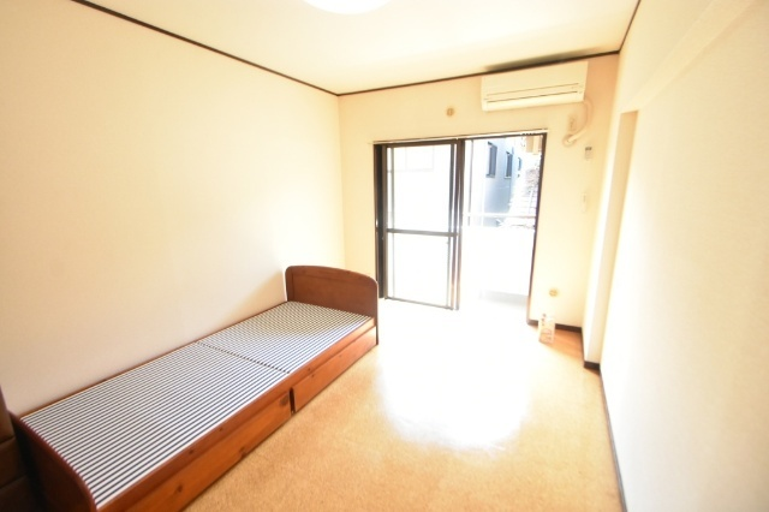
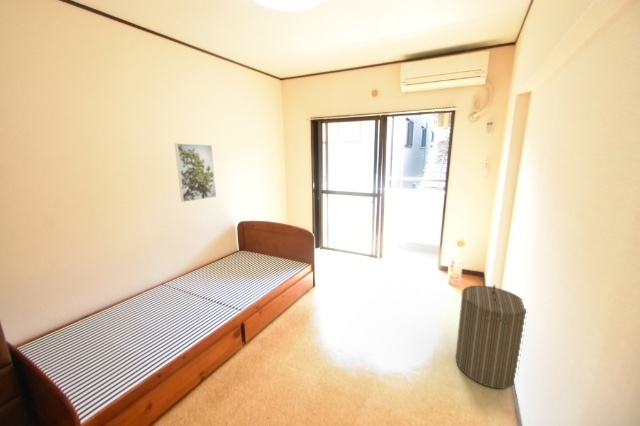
+ laundry hamper (489, 328)
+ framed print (197, 172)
